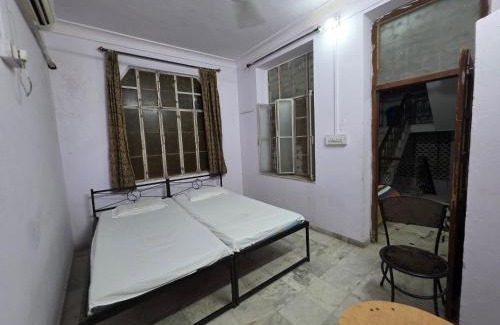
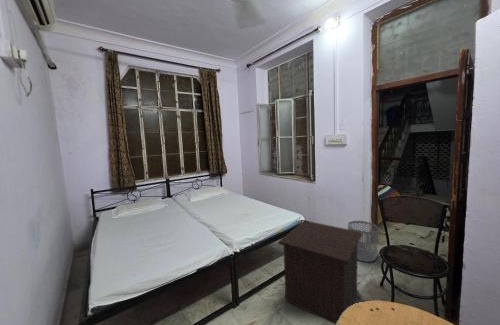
+ nightstand (322, 265)
+ waste bin (362, 240)
